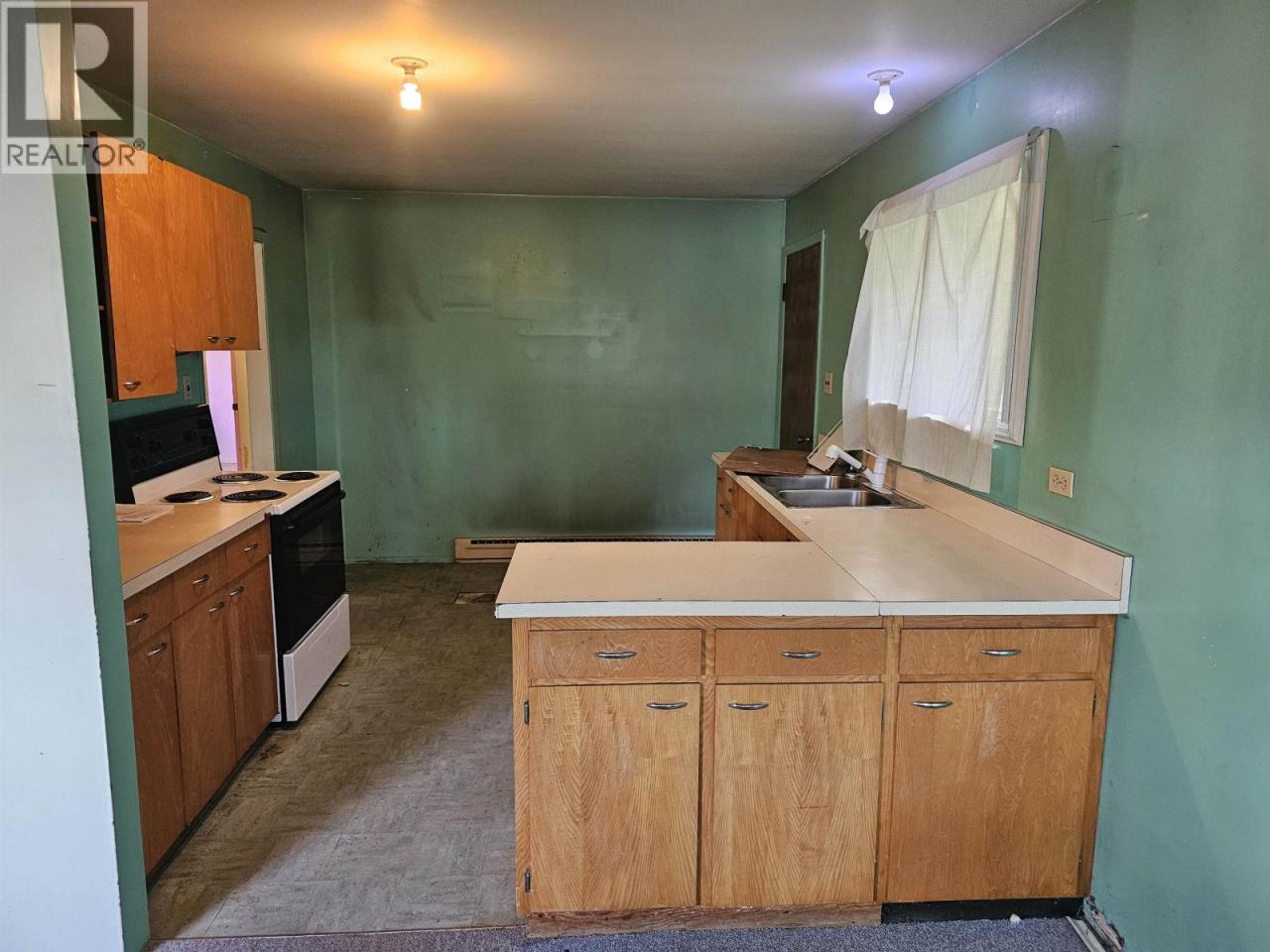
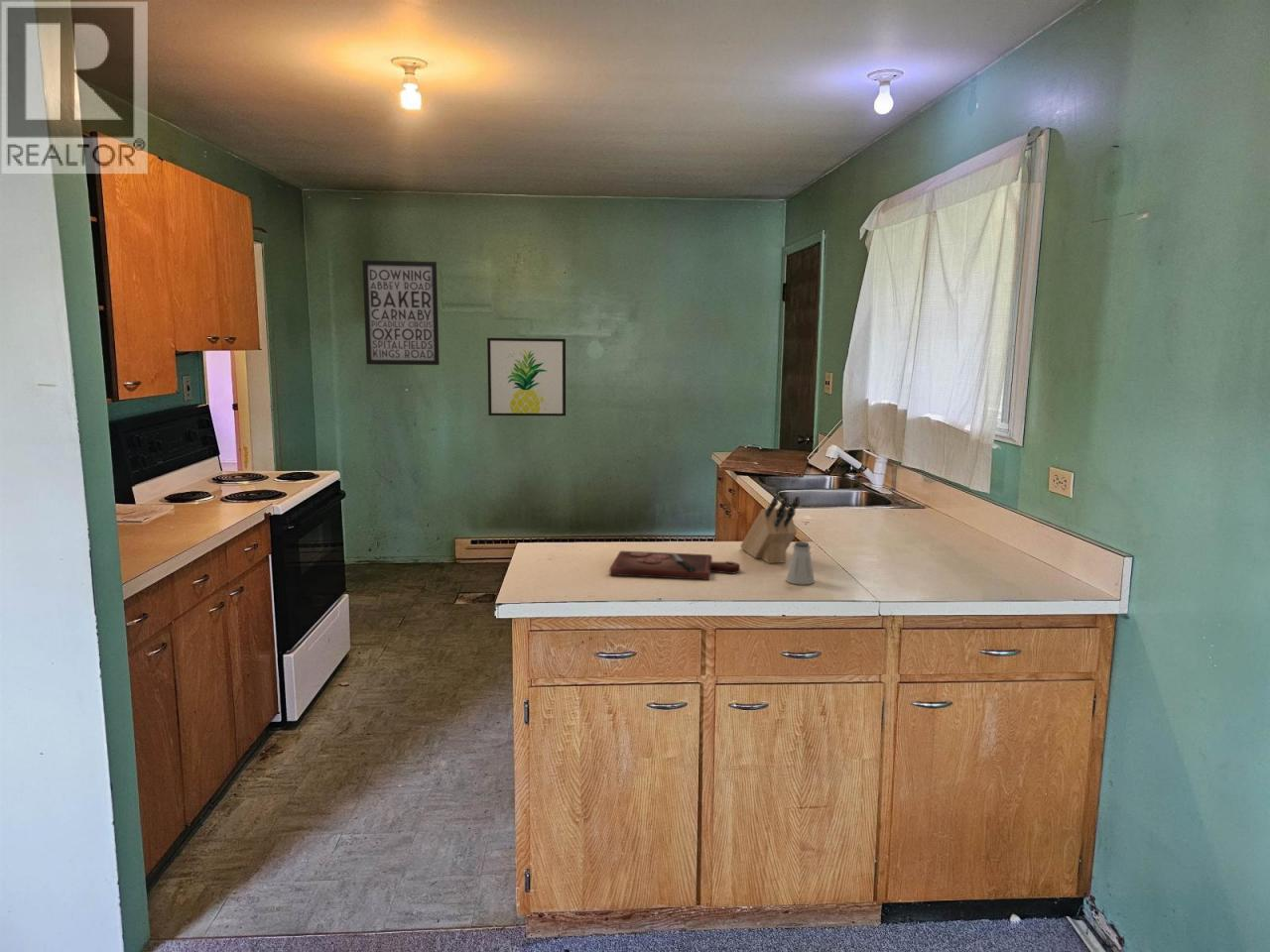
+ wall art (401, 313)
+ wall art (527, 377)
+ knife block (770, 524)
+ saltshaker (801, 561)
+ cutting board (668, 562)
